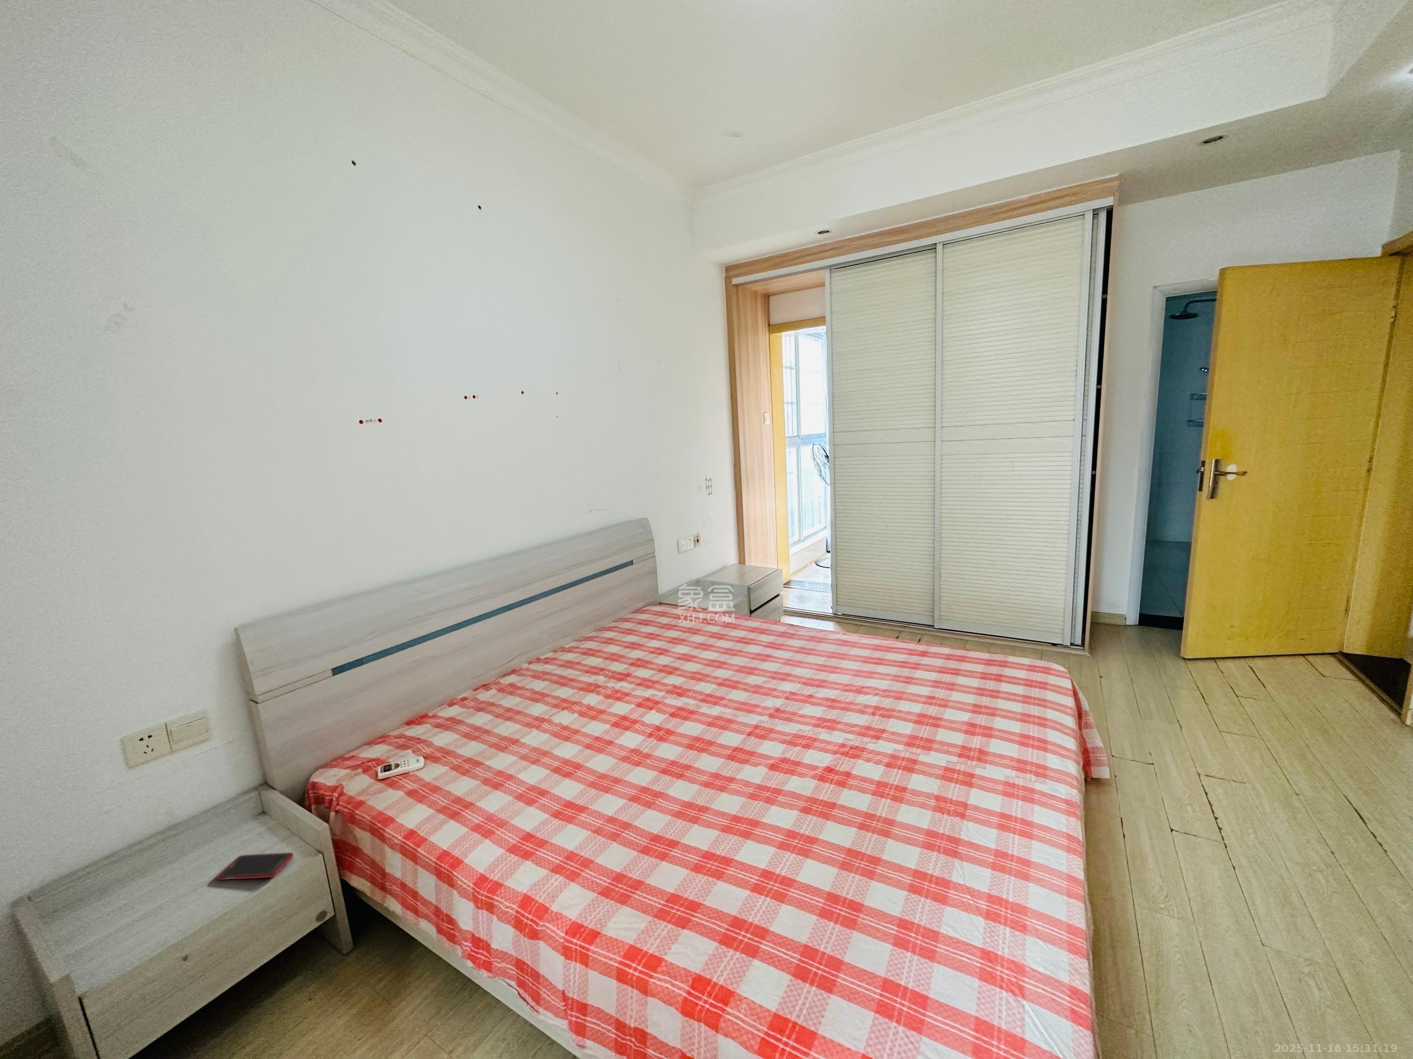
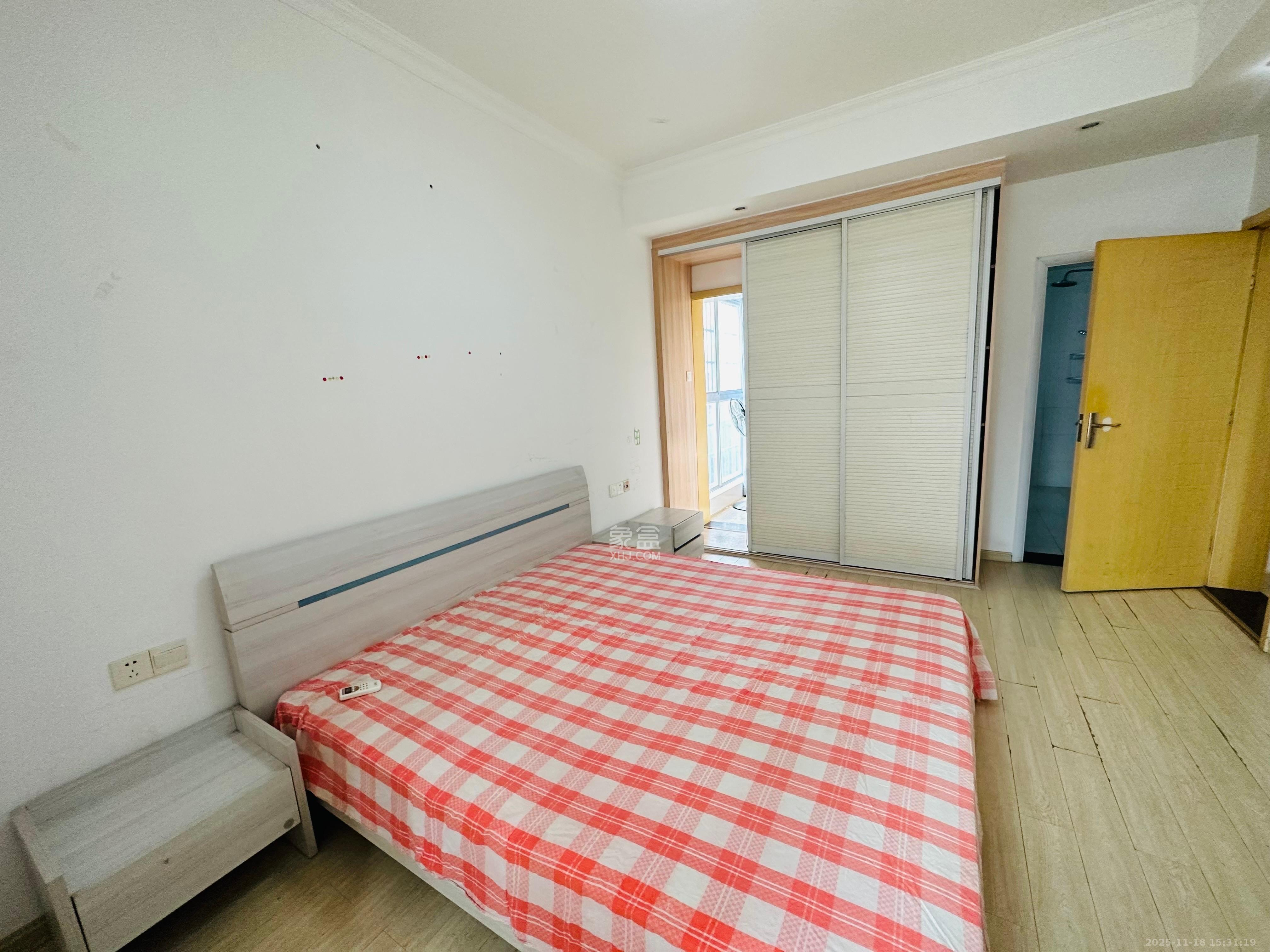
- cell phone (256, 867)
